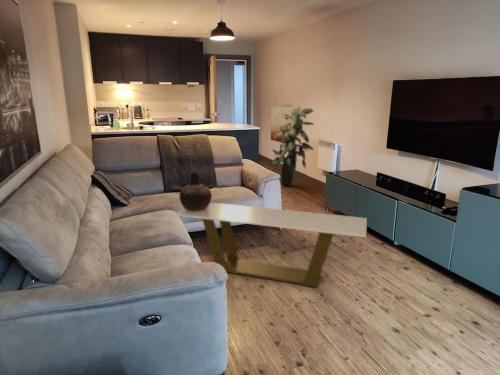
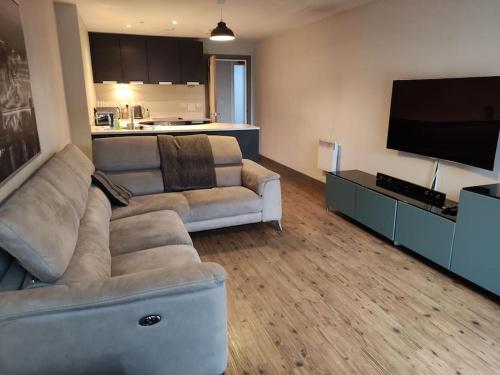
- indoor plant (291, 145)
- vase (195, 190)
- coffee table (266, 263)
- wall art (282, 124)
